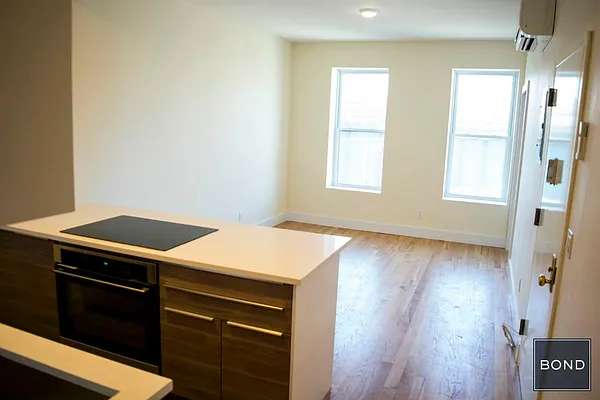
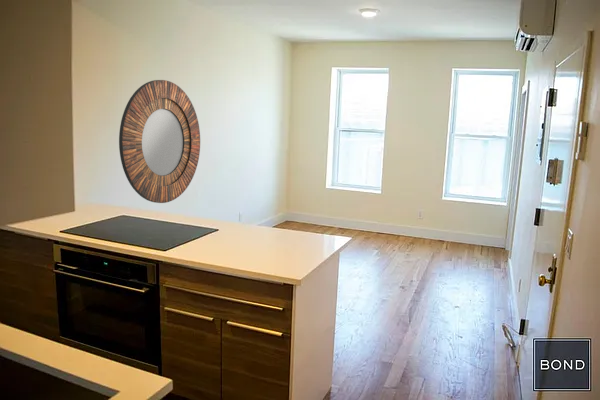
+ home mirror (164, 142)
